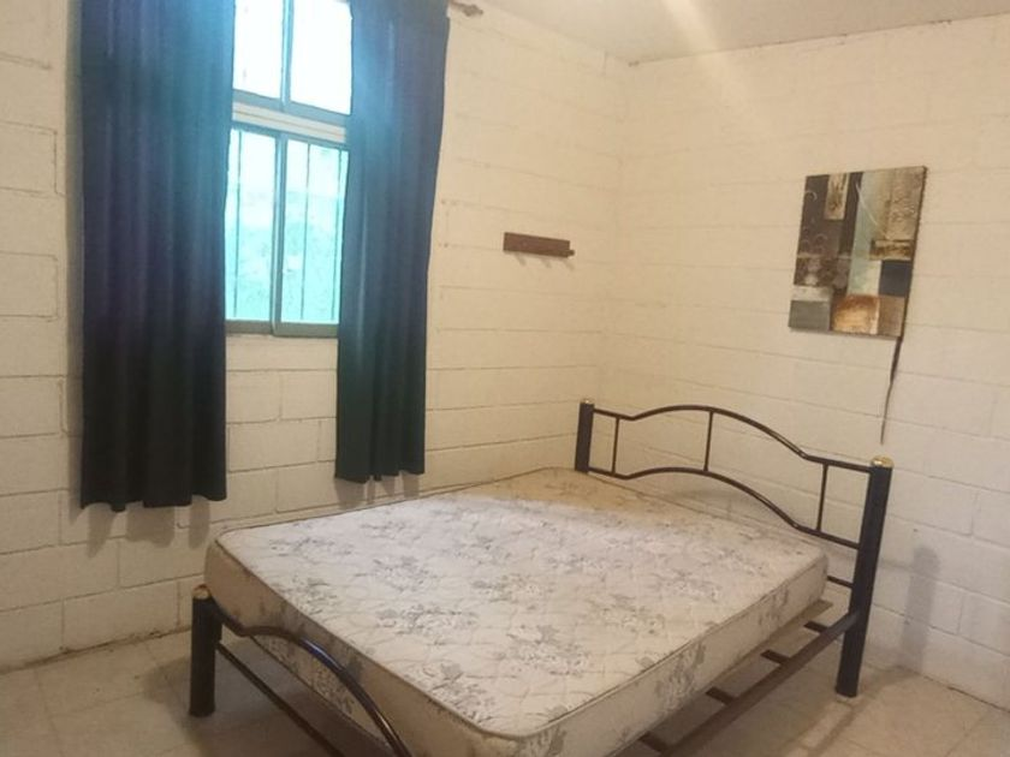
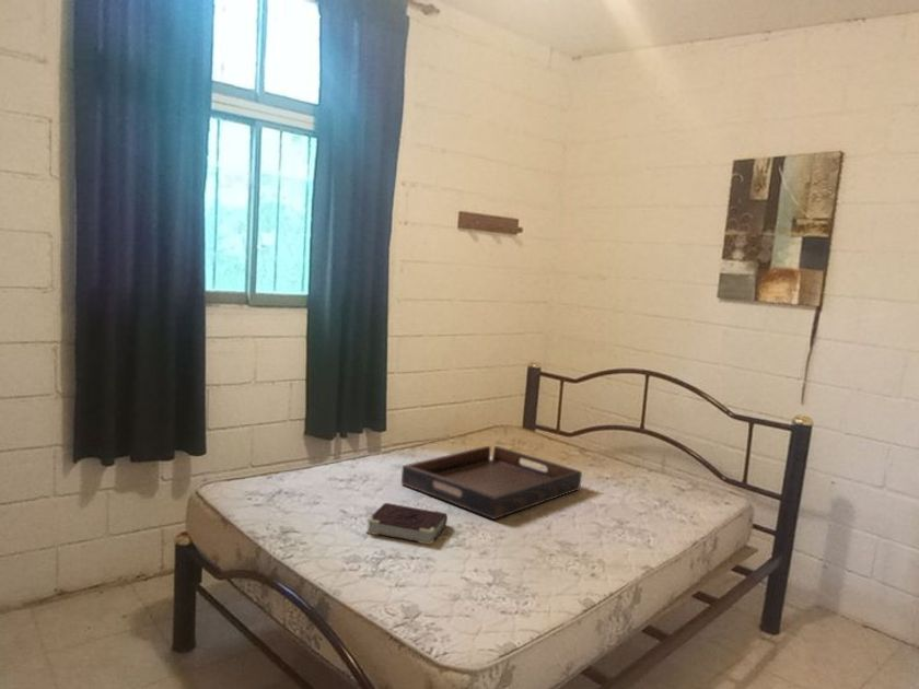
+ serving tray (493, 477)
+ book (407, 522)
